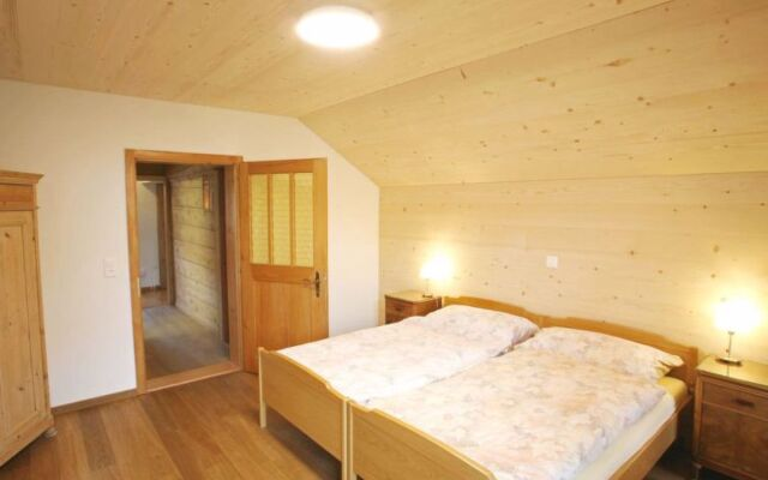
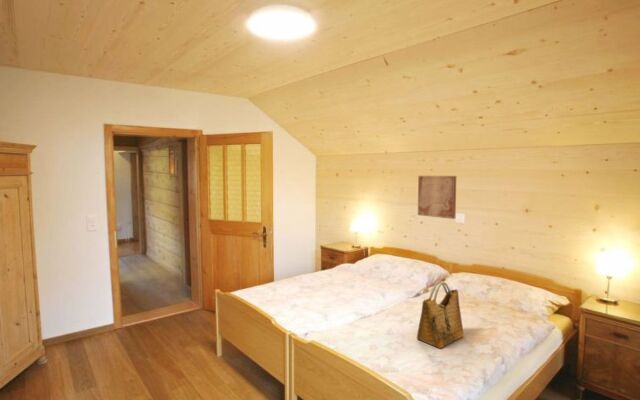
+ grocery bag (441, 309)
+ wall art (436, 196)
